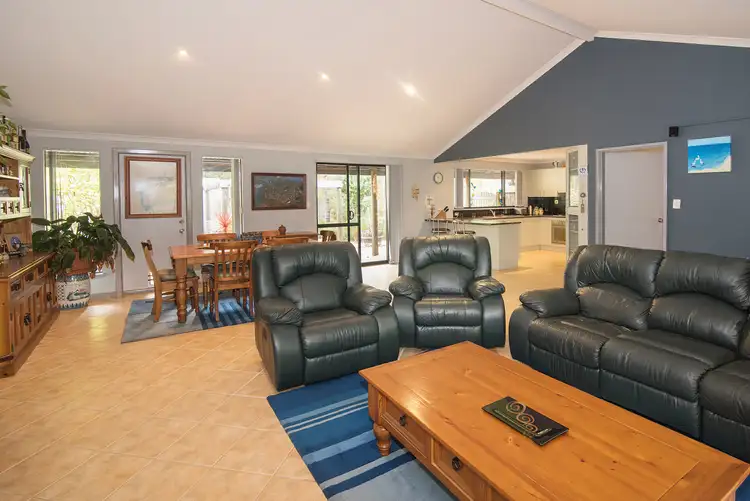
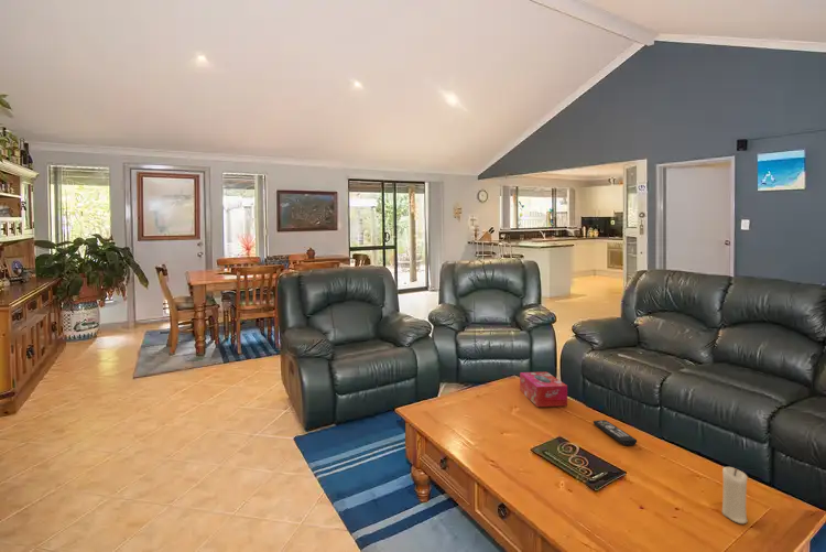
+ tissue box (542, 388)
+ remote control (613, 432)
+ candle (735, 493)
